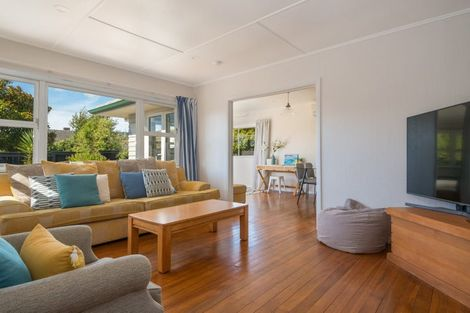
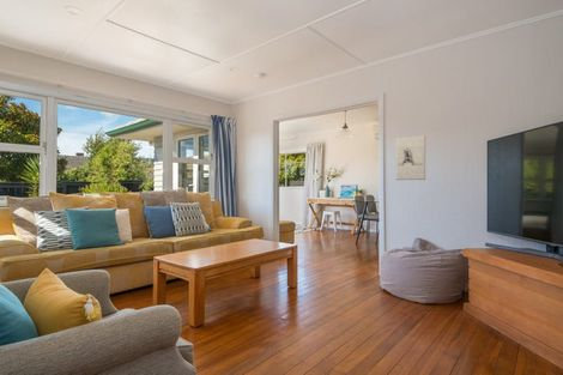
+ wall sculpture (410, 158)
